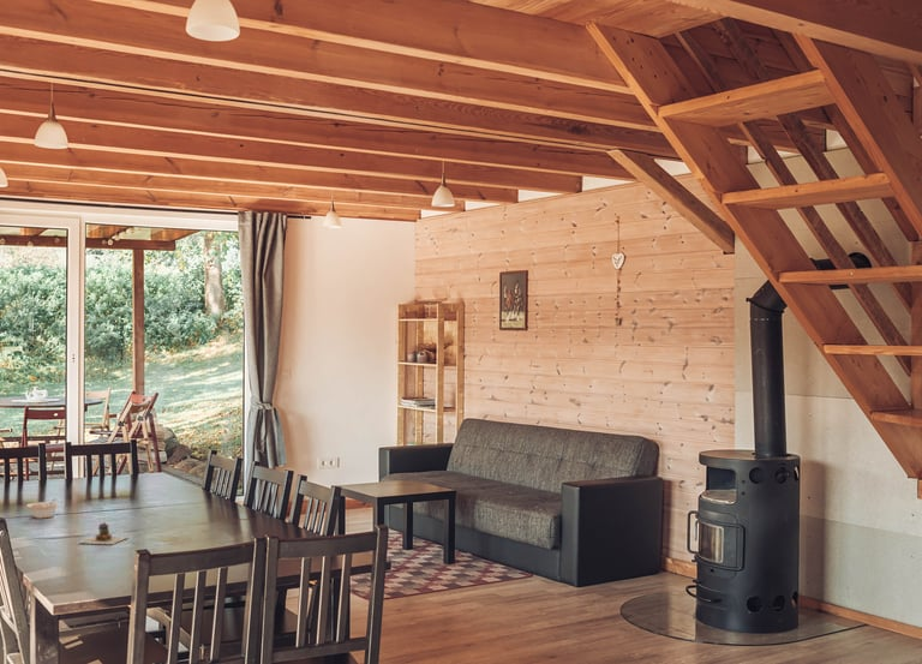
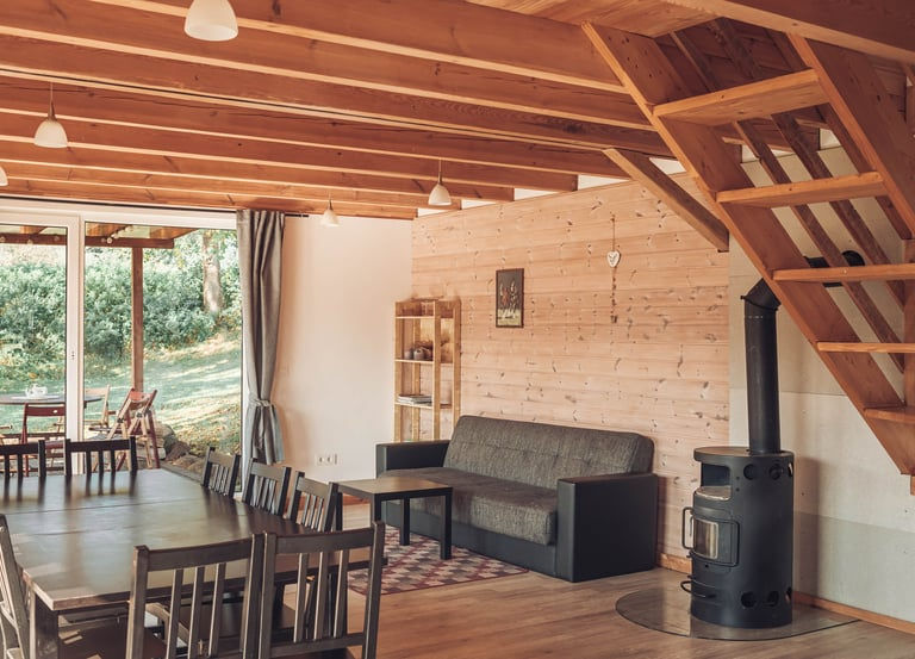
- legume (42, 508)
- teapot (103, 531)
